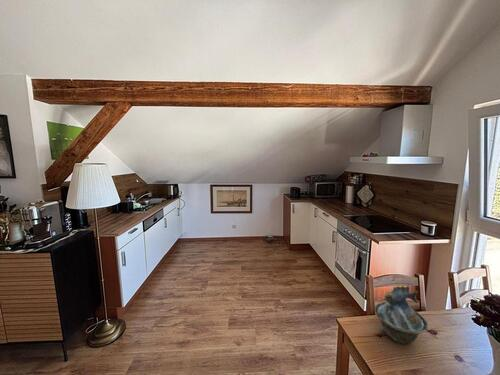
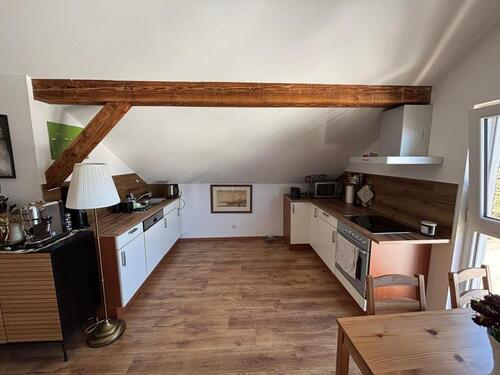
- ceramic bowl (400, 310)
